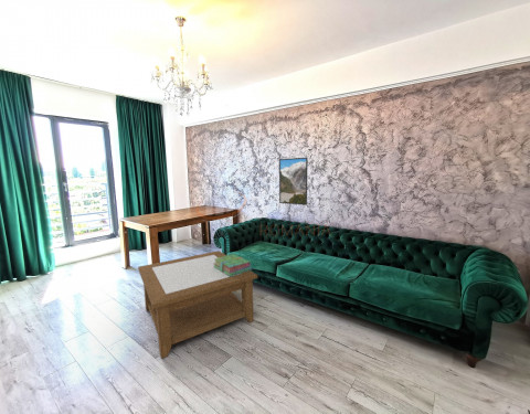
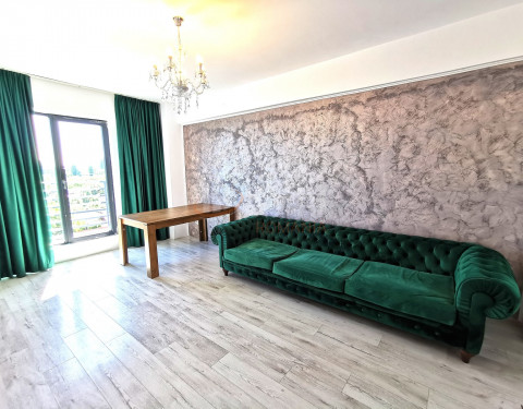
- coffee table (195, 293)
- stack of books (232, 264)
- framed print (293, 181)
